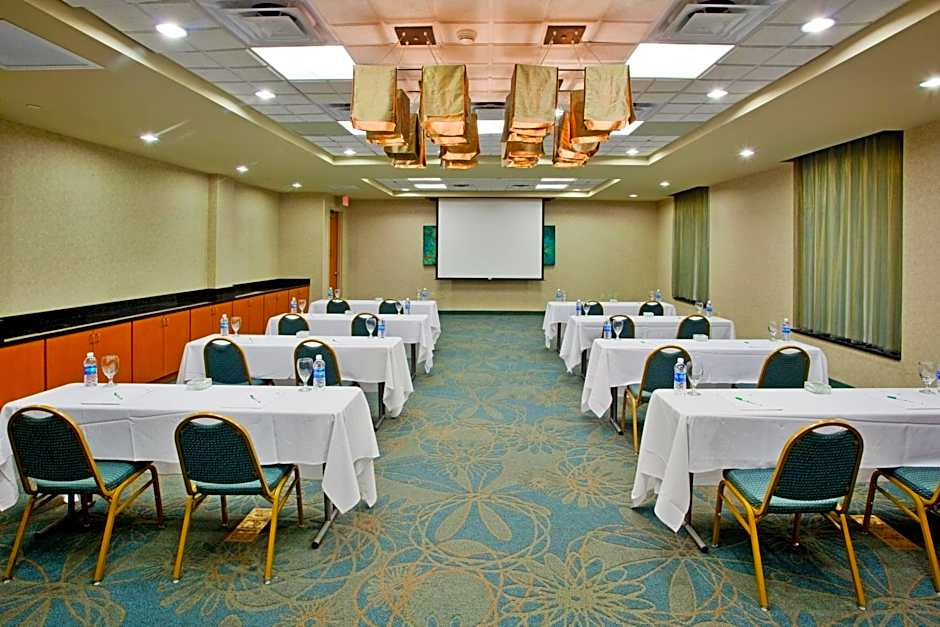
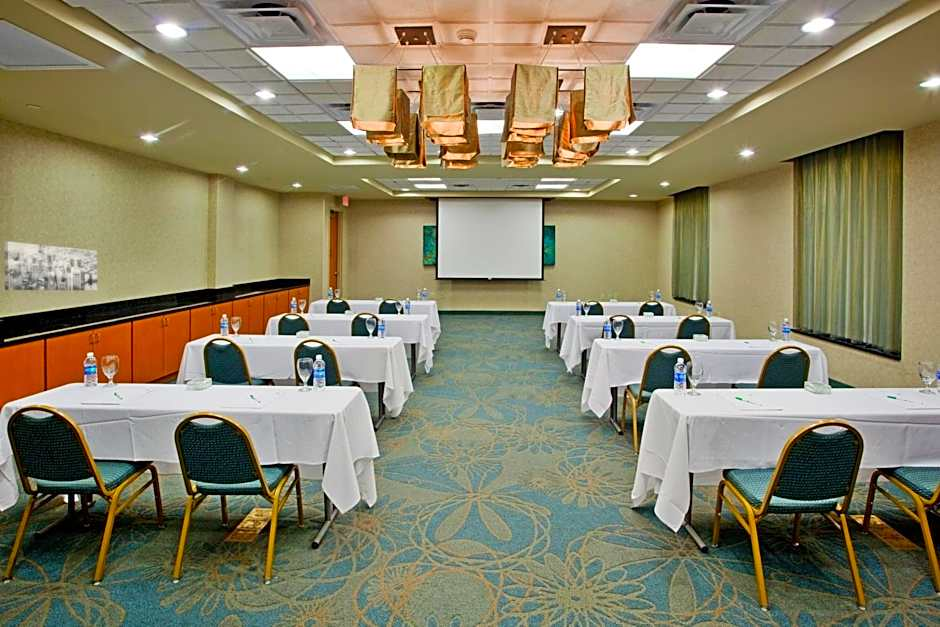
+ wall art (55, 268)
